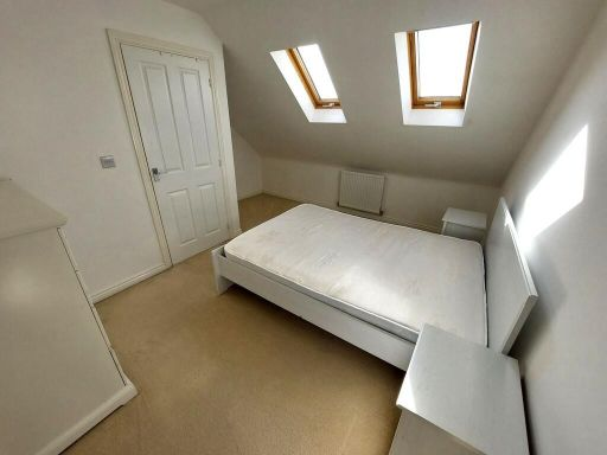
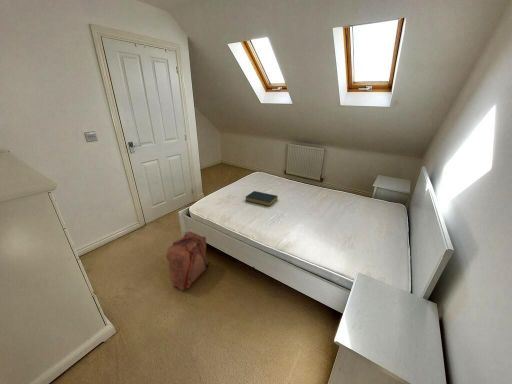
+ hardback book (261, 198)
+ backpack (189, 258)
